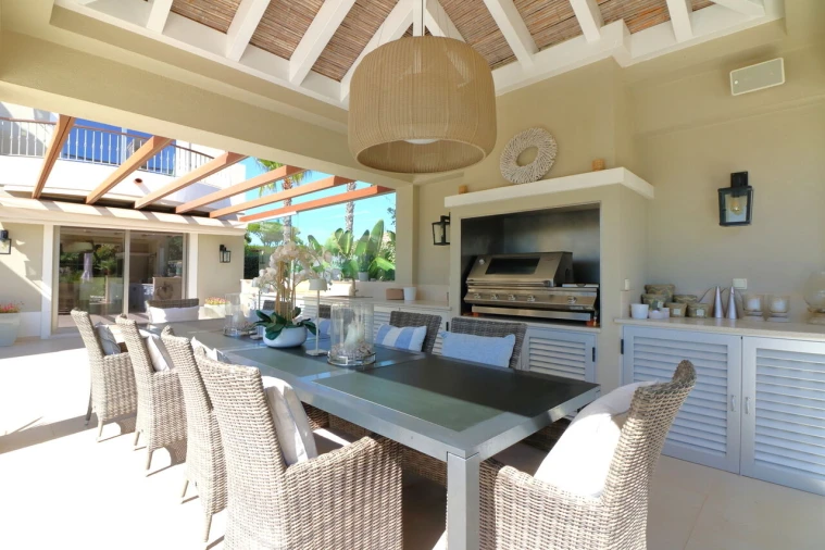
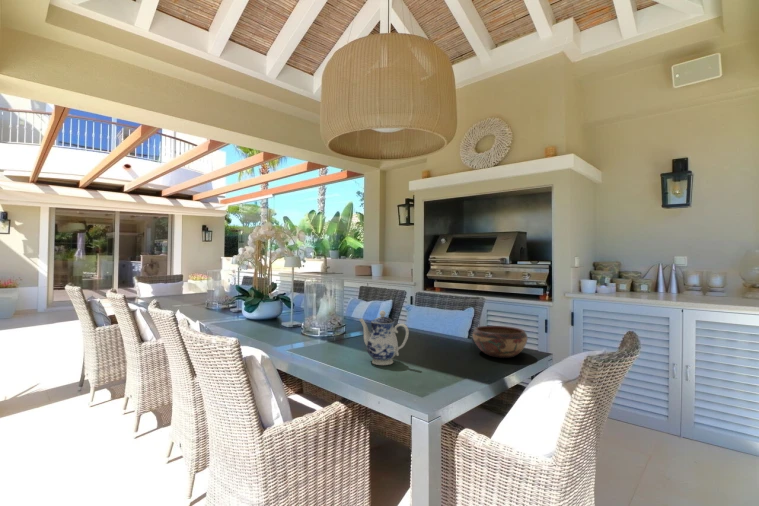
+ decorative bowl (499, 341)
+ teapot (382, 336)
